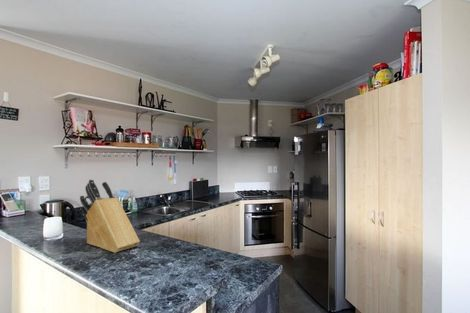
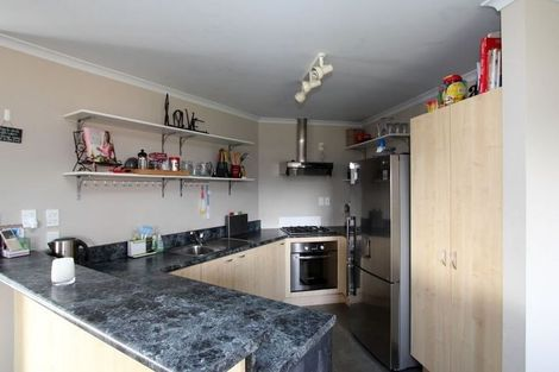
- knife block (107, 211)
